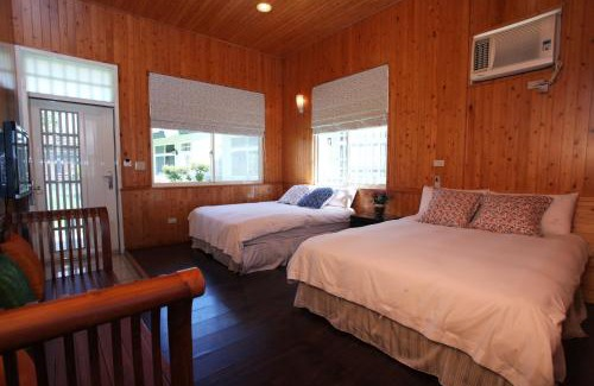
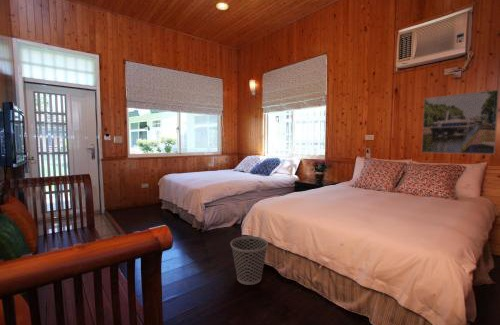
+ wastebasket (249, 260)
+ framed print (456, 124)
